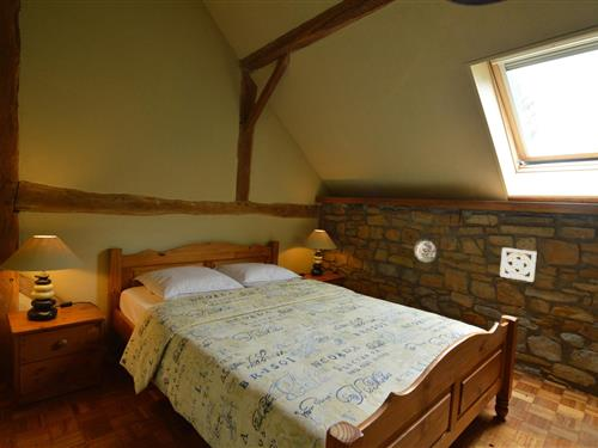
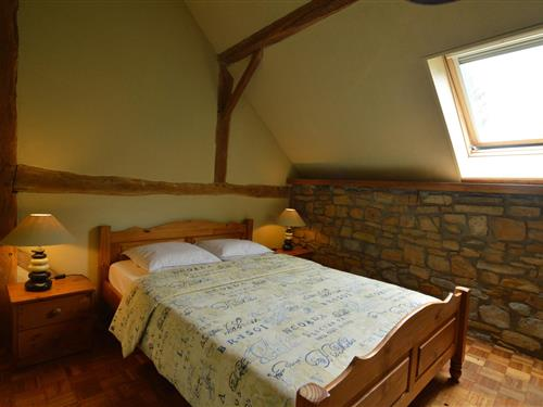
- wall ornament (518, 264)
- decorative plate (426, 250)
